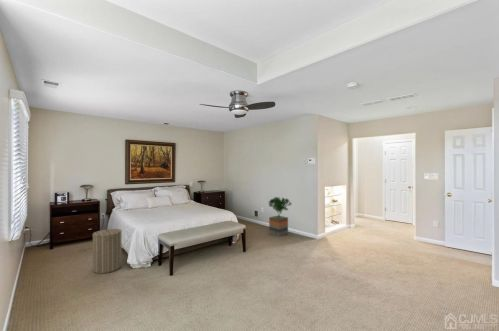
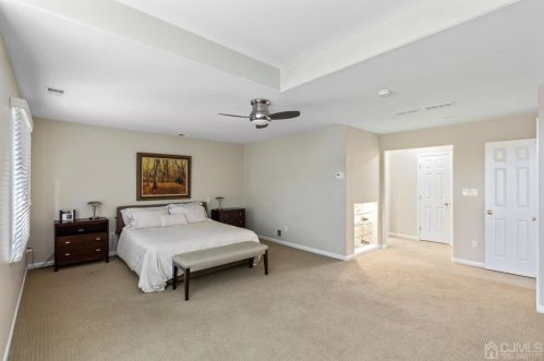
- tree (279, 215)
- laundry hamper (107, 247)
